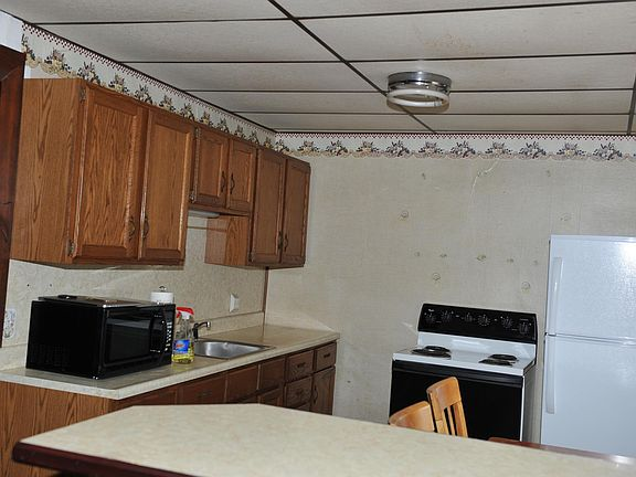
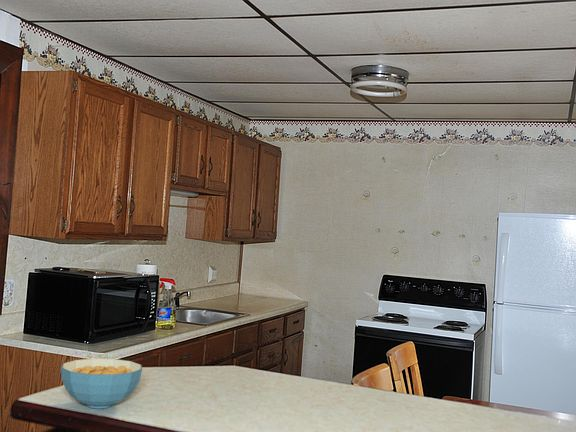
+ cereal bowl (100, 385)
